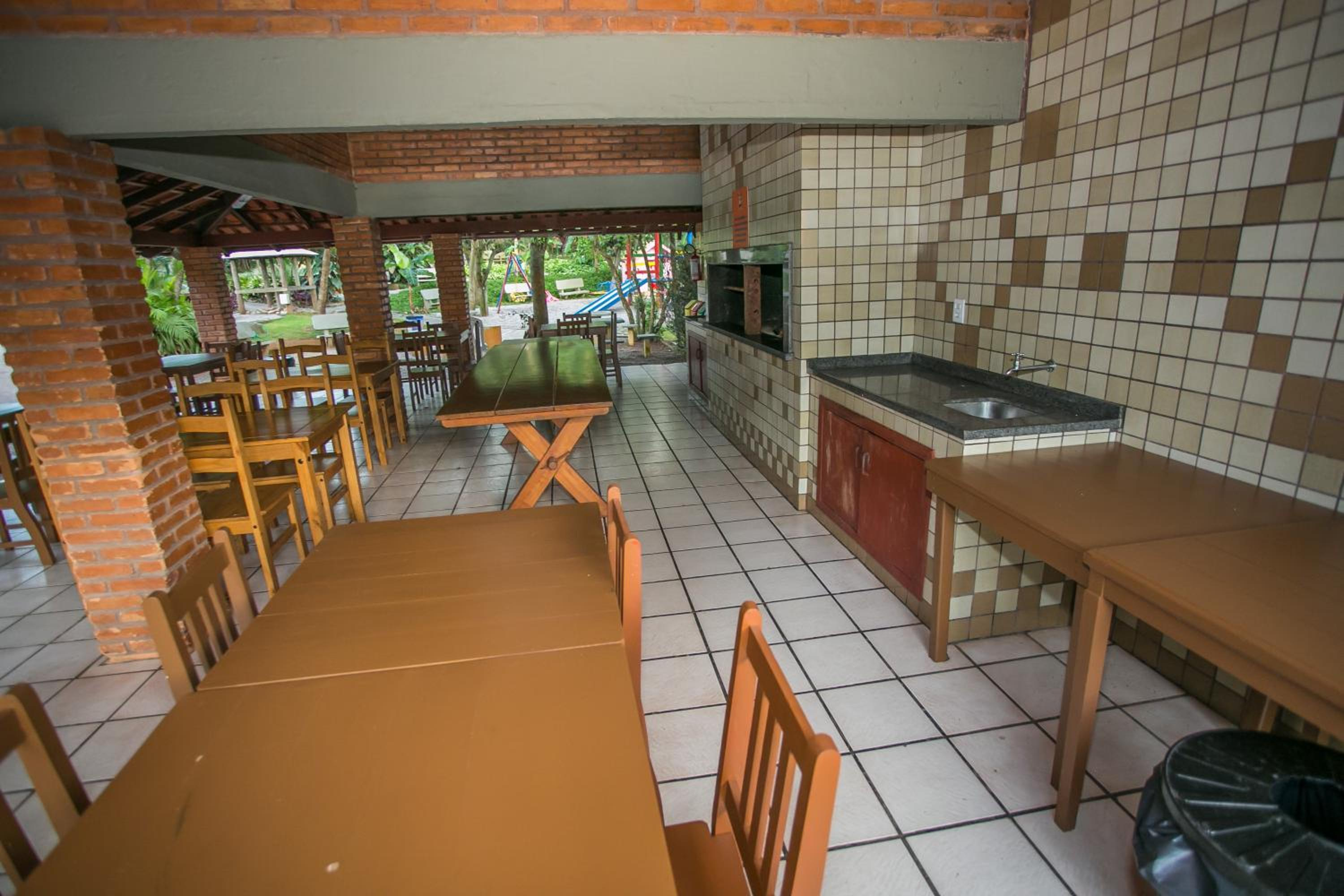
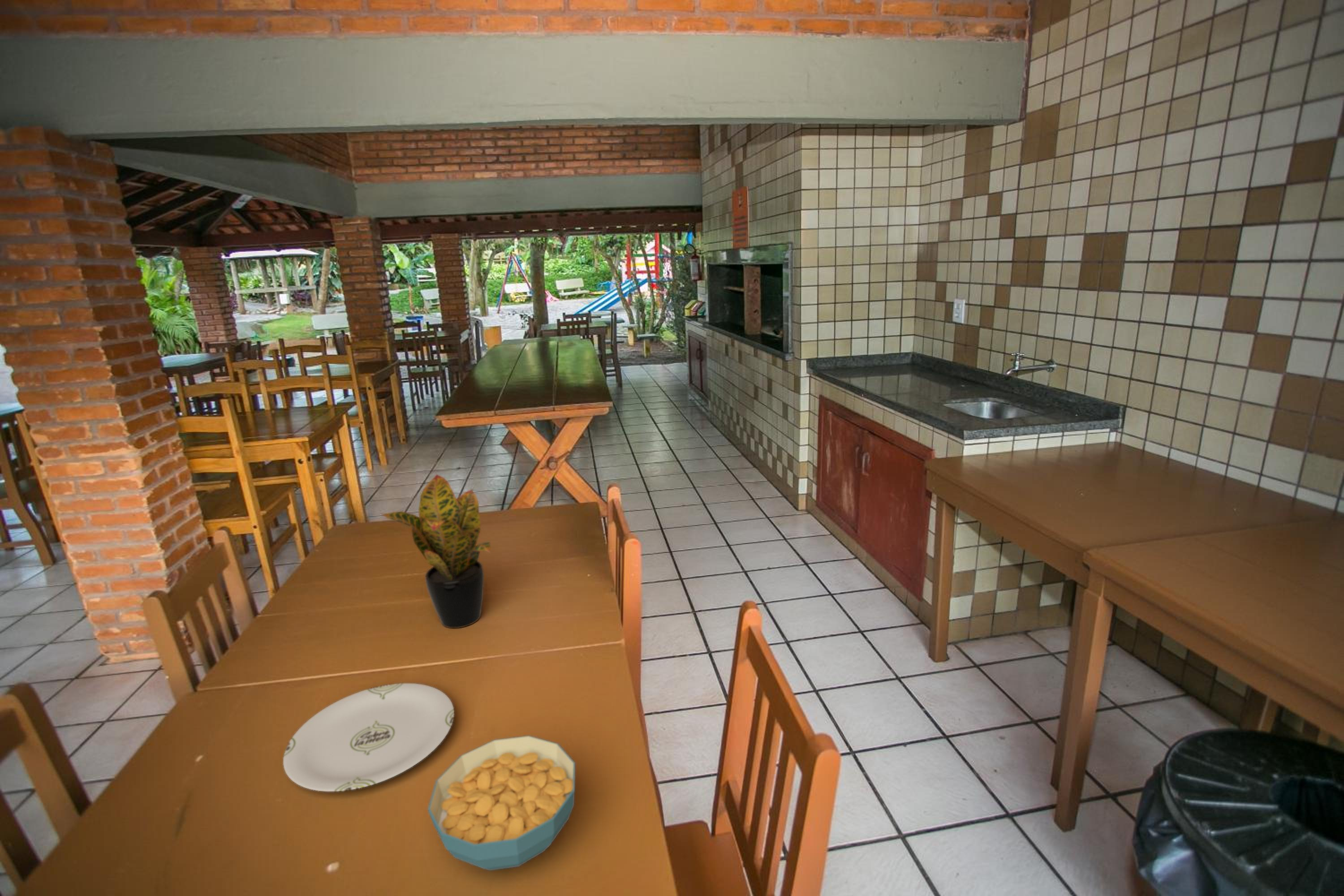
+ potted plant (450, 550)
+ cereal bowl (508, 814)
+ plate (373, 736)
